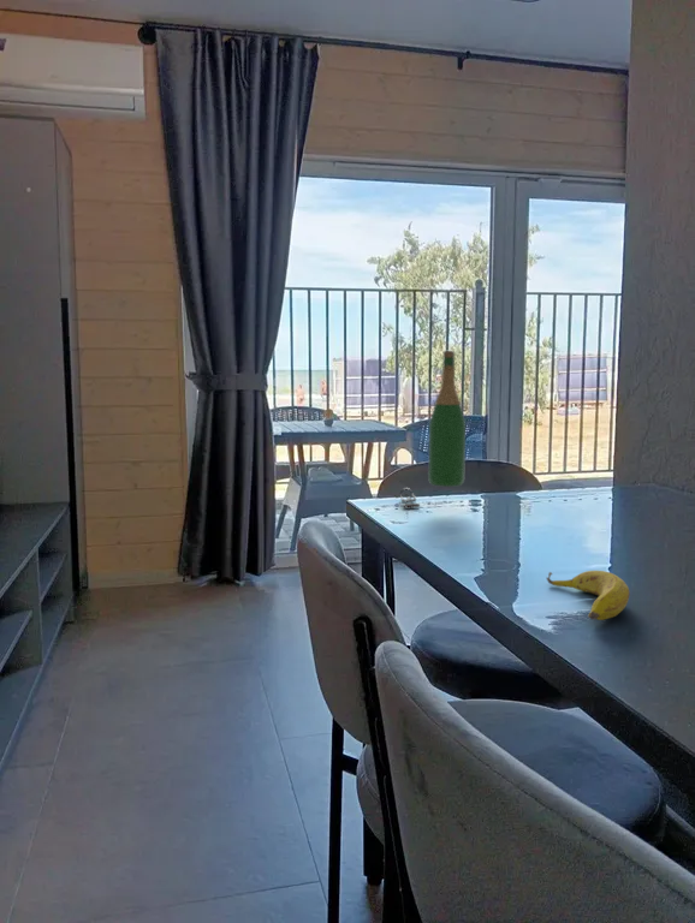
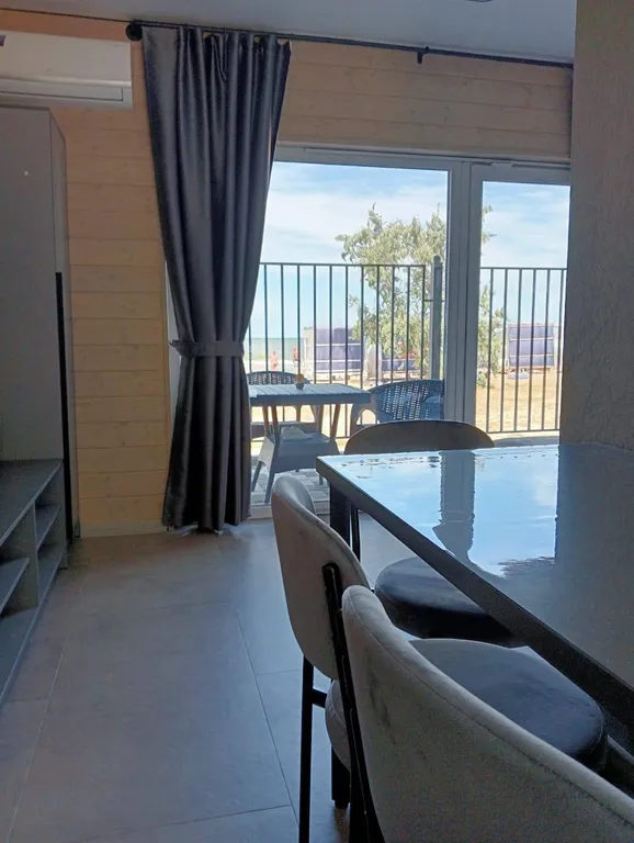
- wine bottle (429, 429)
- banana (584, 589)
